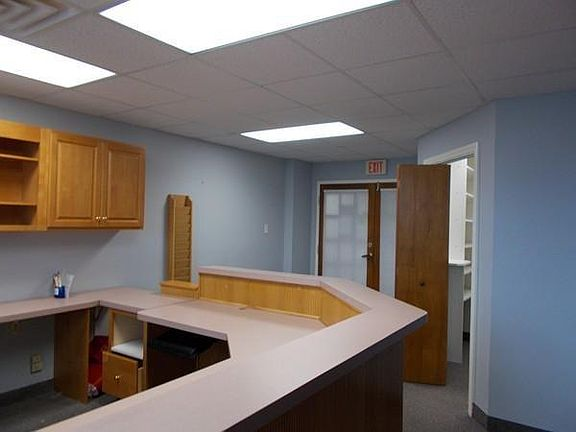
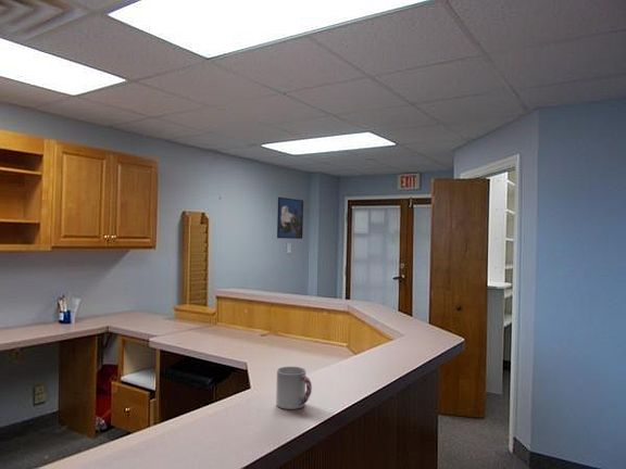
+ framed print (290, 218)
+ cup (295, 389)
